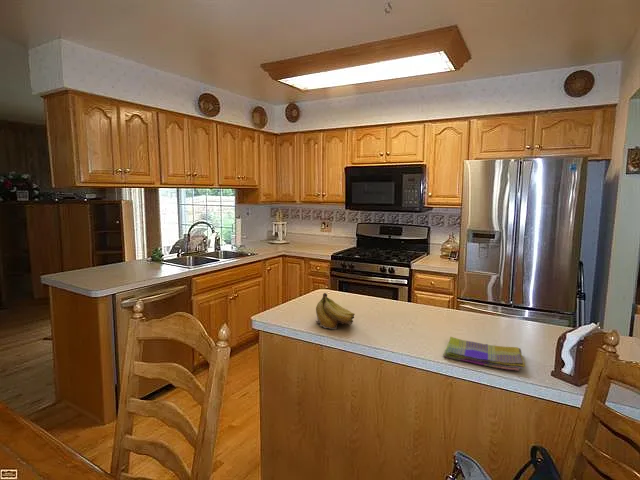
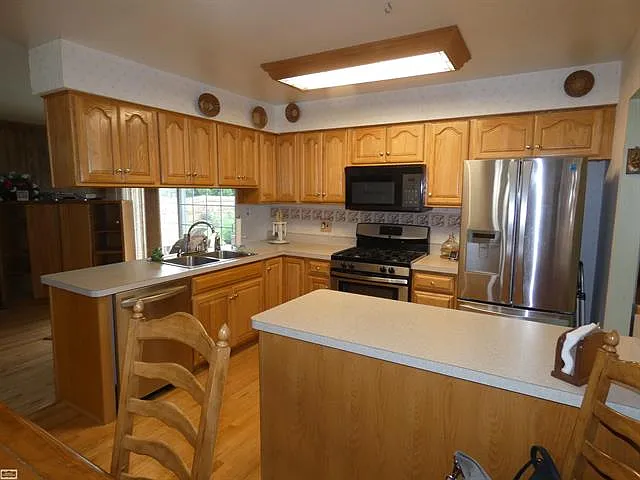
- fruit (336, 310)
- dish towel (483, 352)
